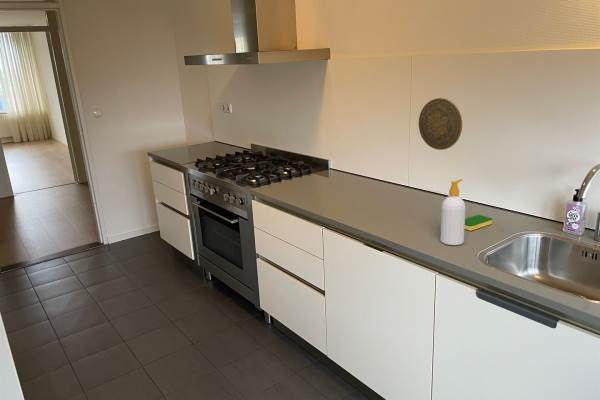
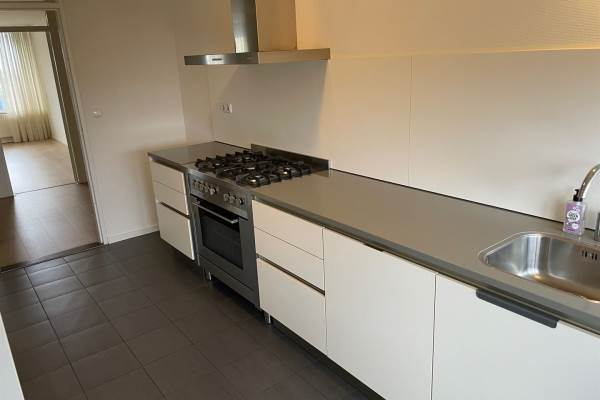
- decorative plate (438, 124)
- soap bottle (453, 211)
- dish sponge (474, 222)
